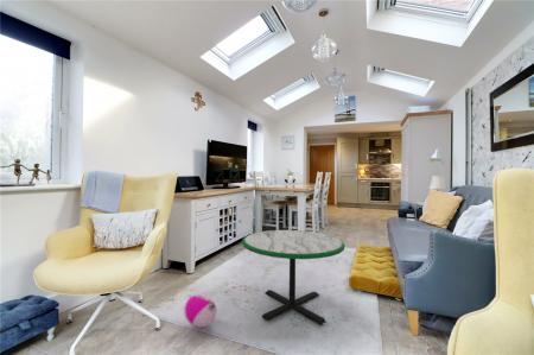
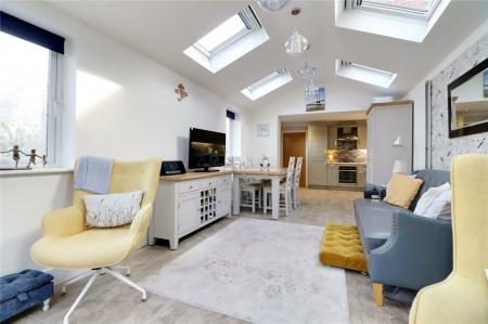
- coffee table (291, 272)
- ball (199, 311)
